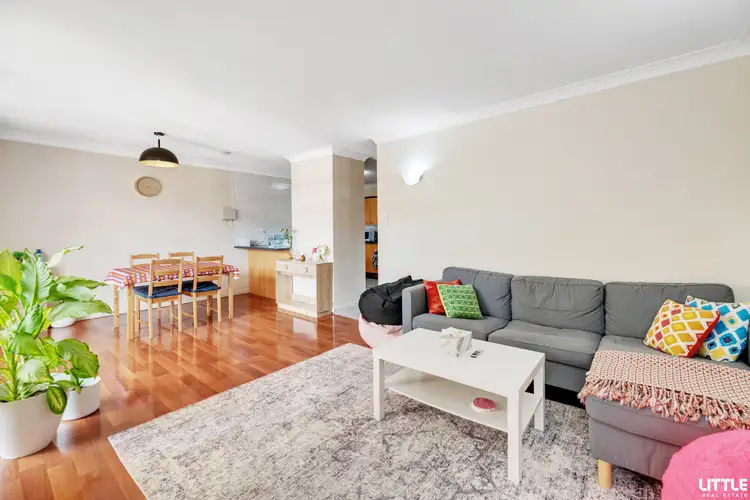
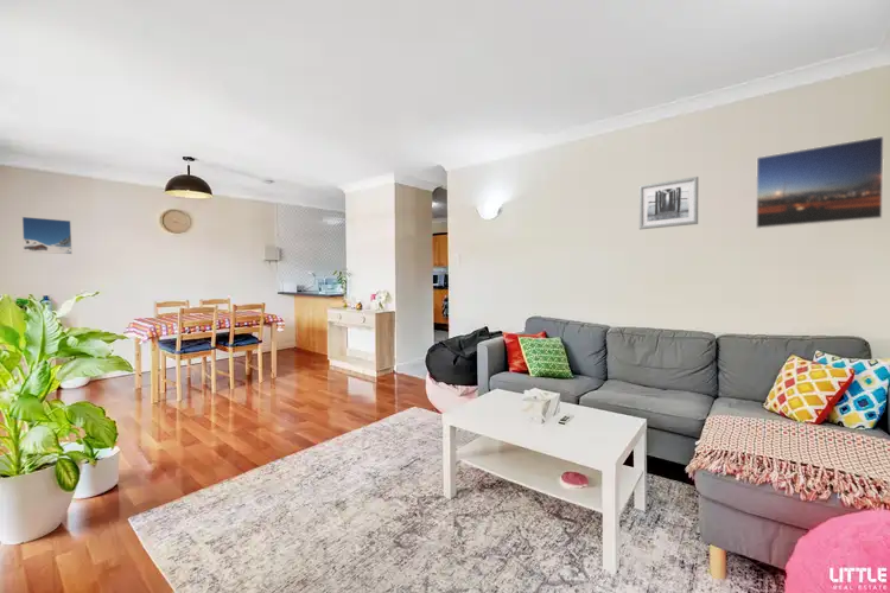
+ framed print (814, 185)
+ wall art (667, 204)
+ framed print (47, 236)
